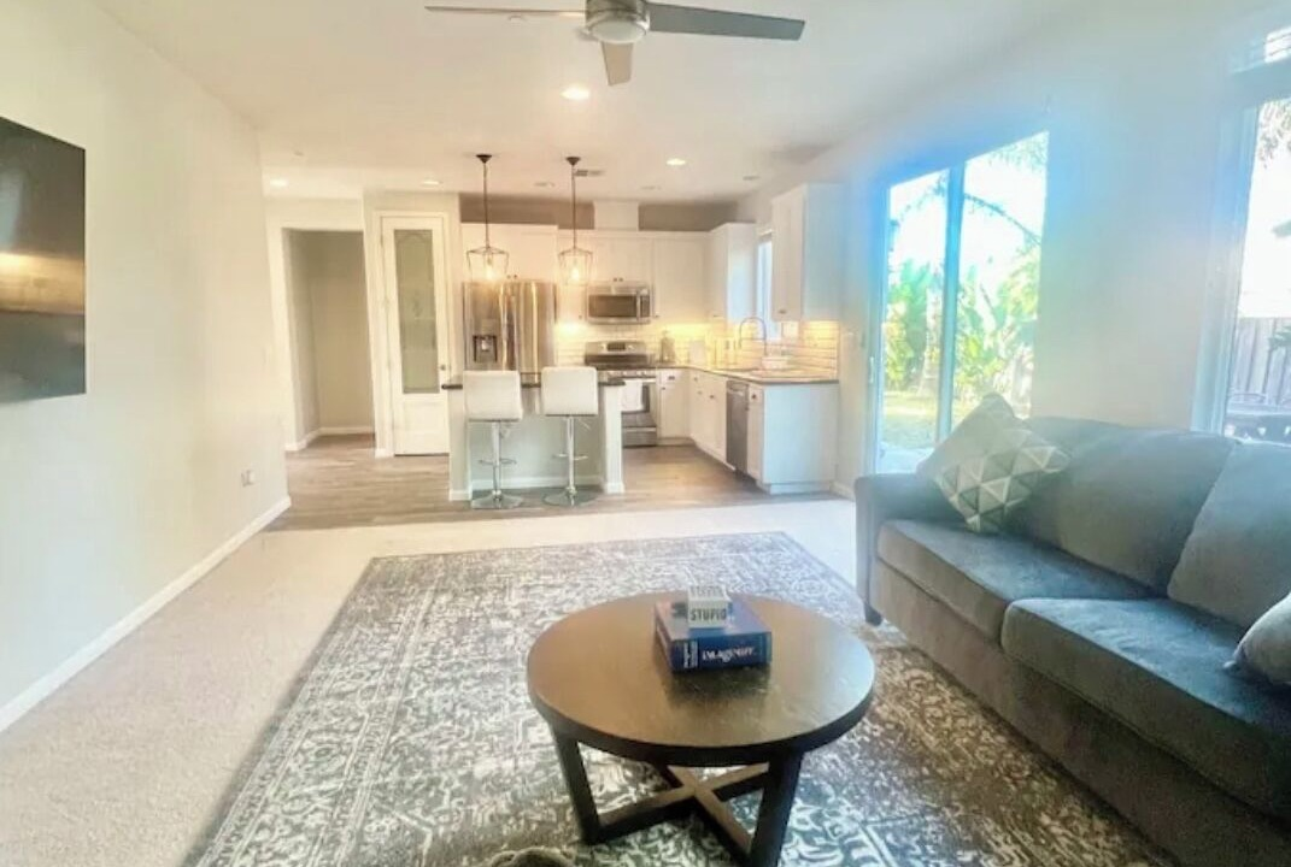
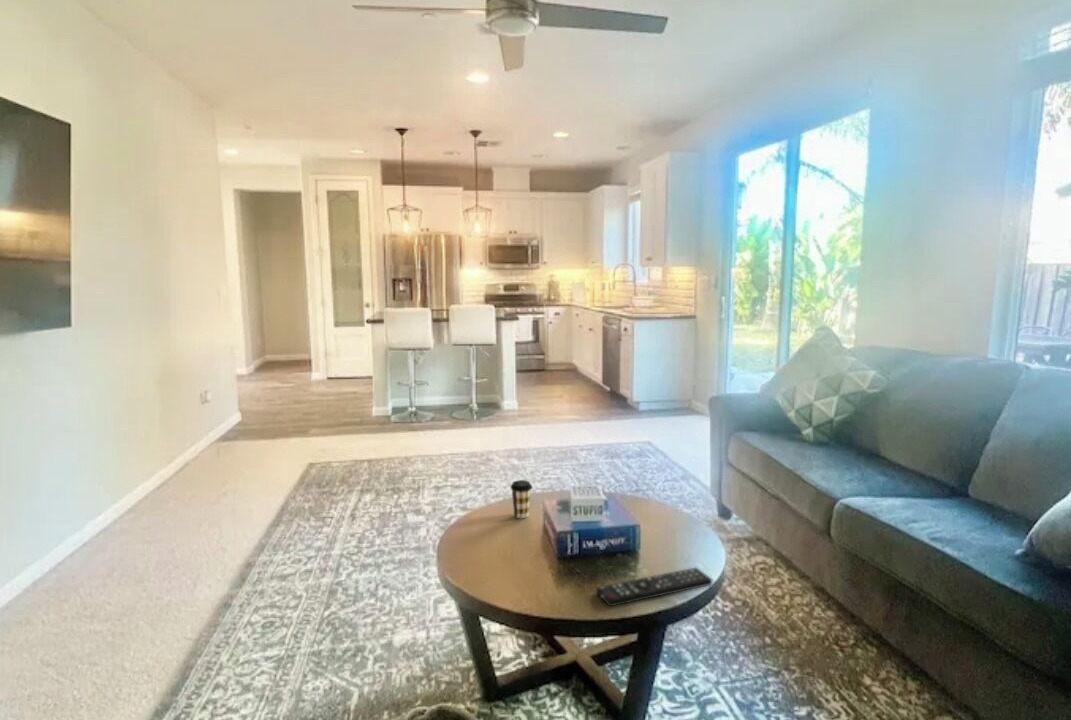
+ coffee cup (521, 499)
+ remote control (654, 585)
